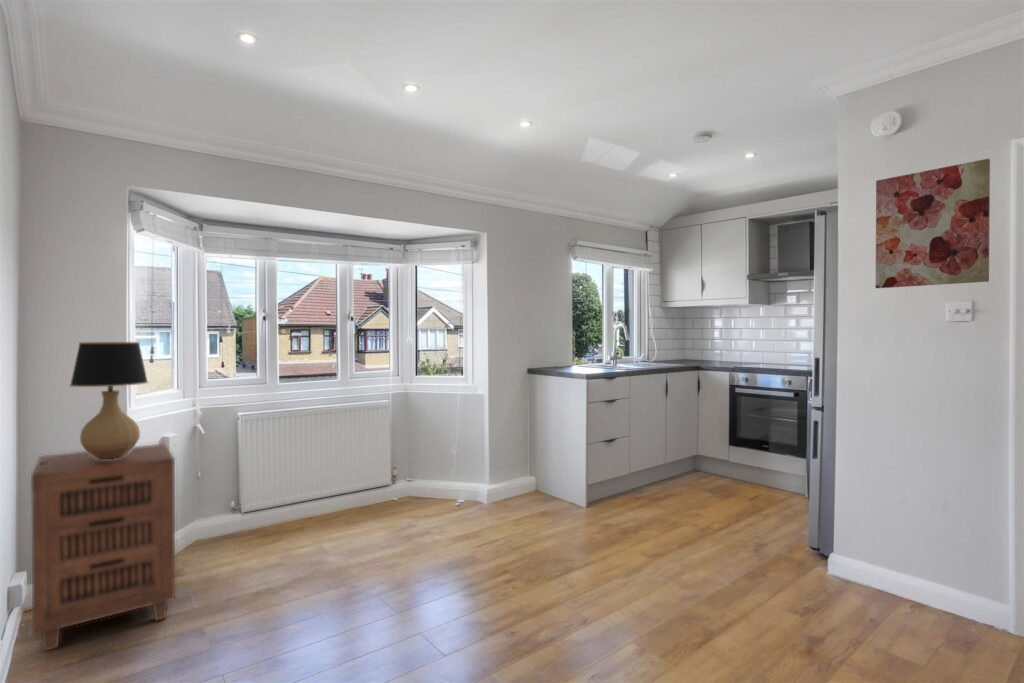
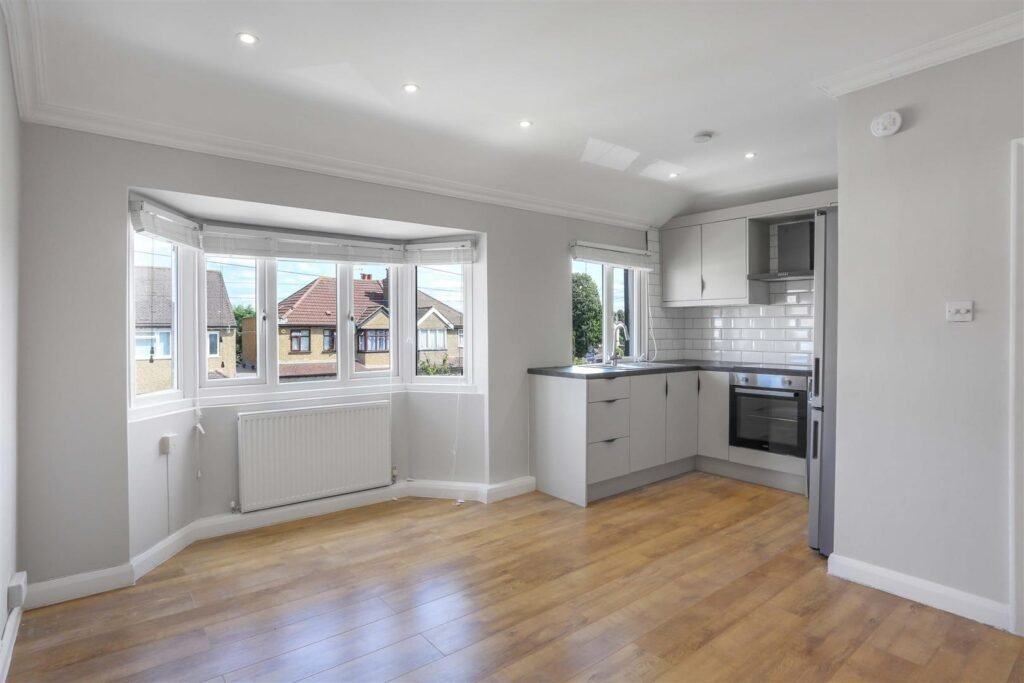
- cabinet (106, 536)
- wall art (929, 228)
- table lamp (103, 399)
